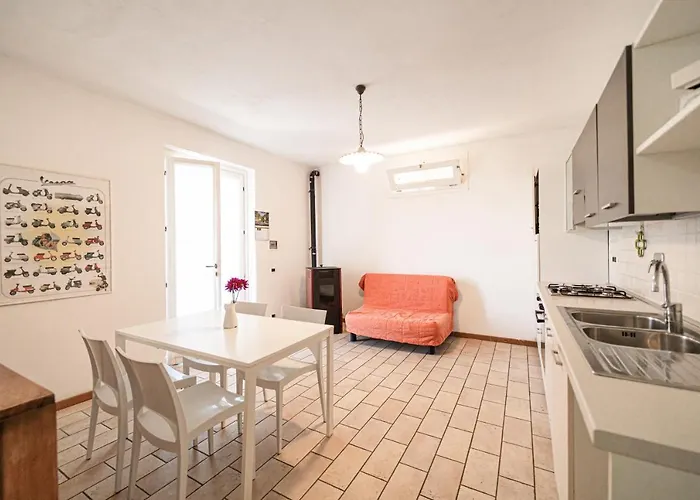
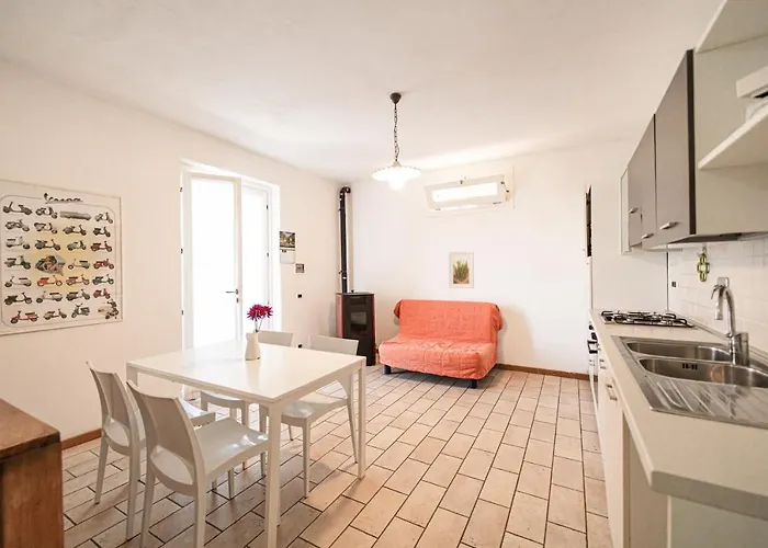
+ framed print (461, 270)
